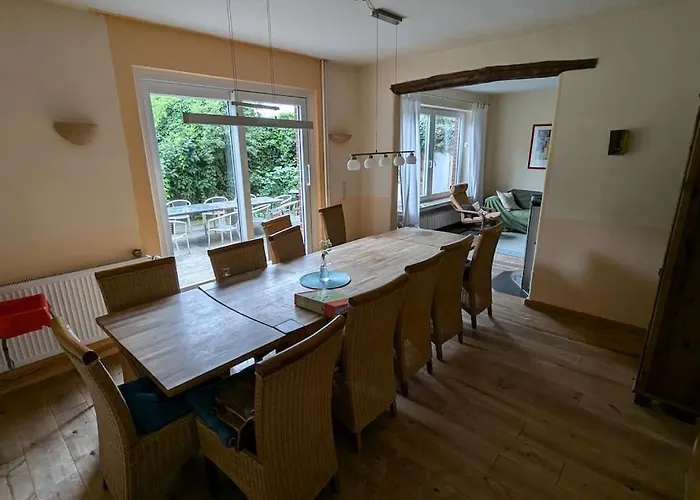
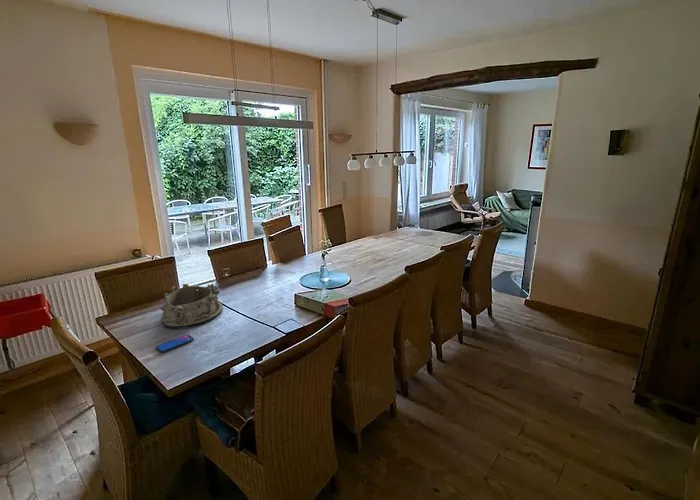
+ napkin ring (192, 302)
+ smartphone (175, 343)
